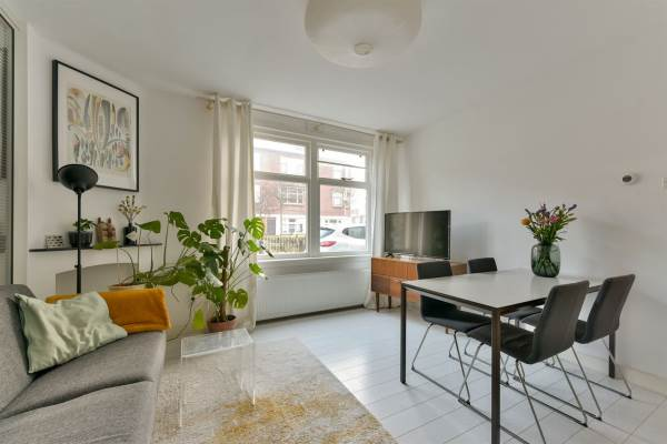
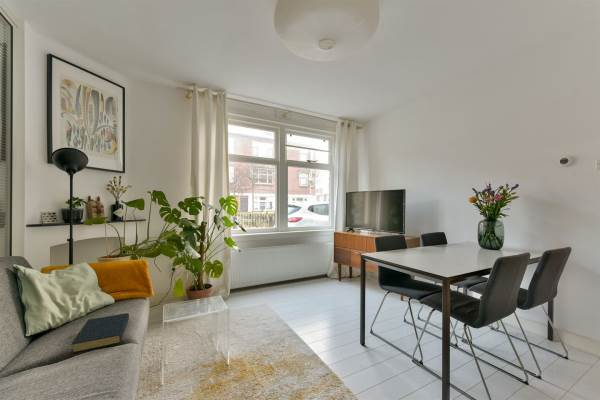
+ hardback book (103, 330)
